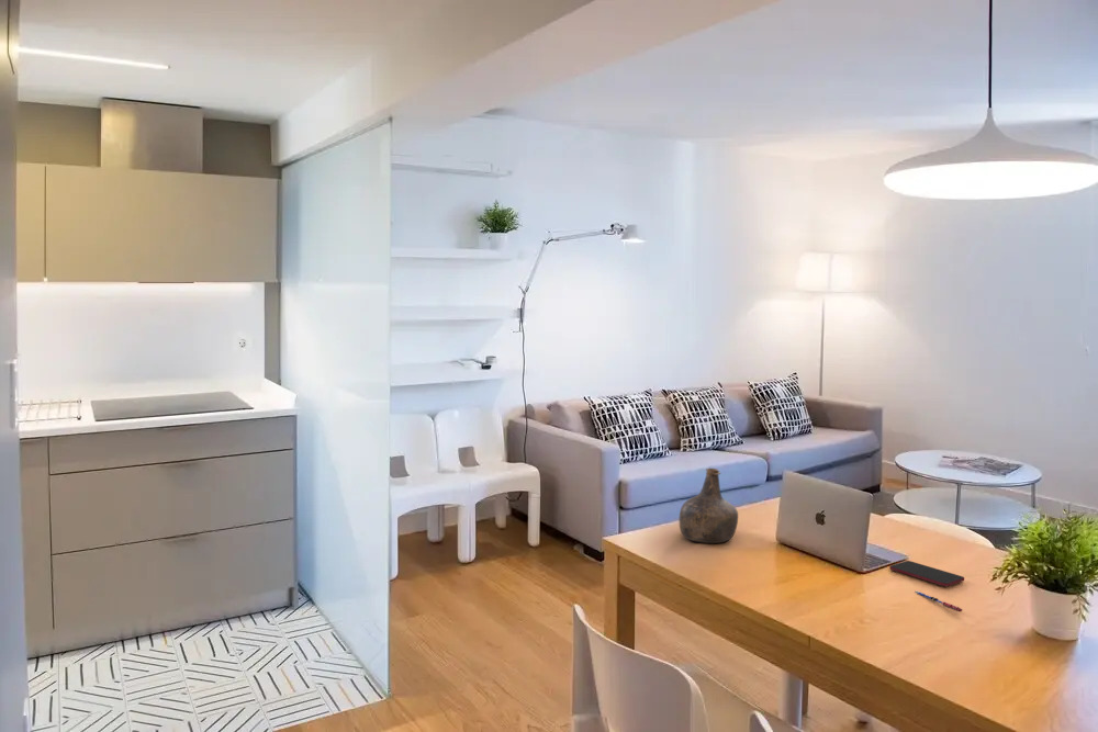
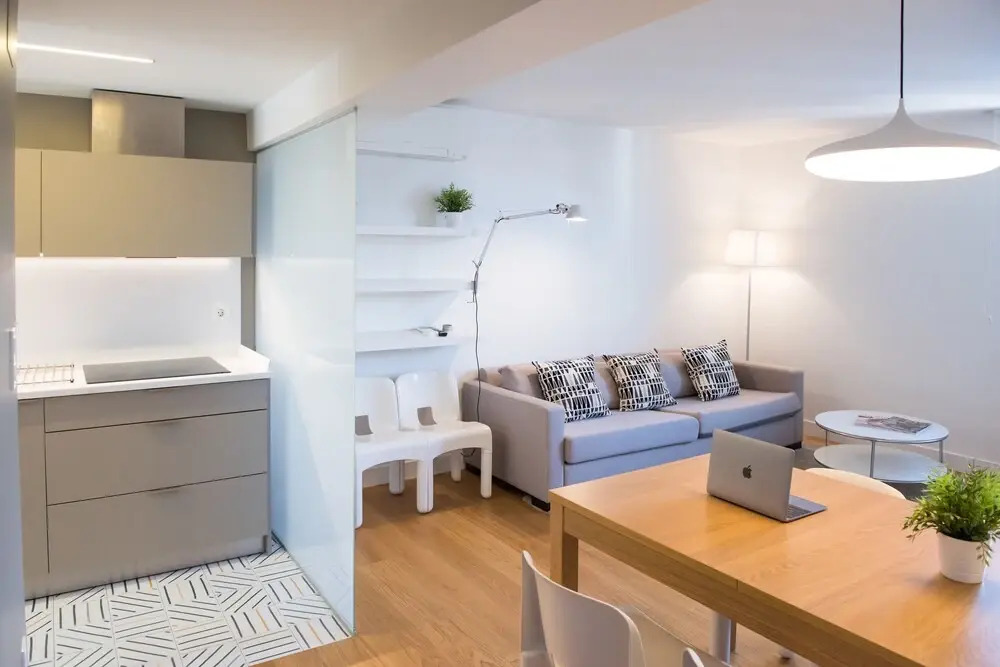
- pen (937, 599)
- smartphone (926, 573)
- bottle (708, 504)
